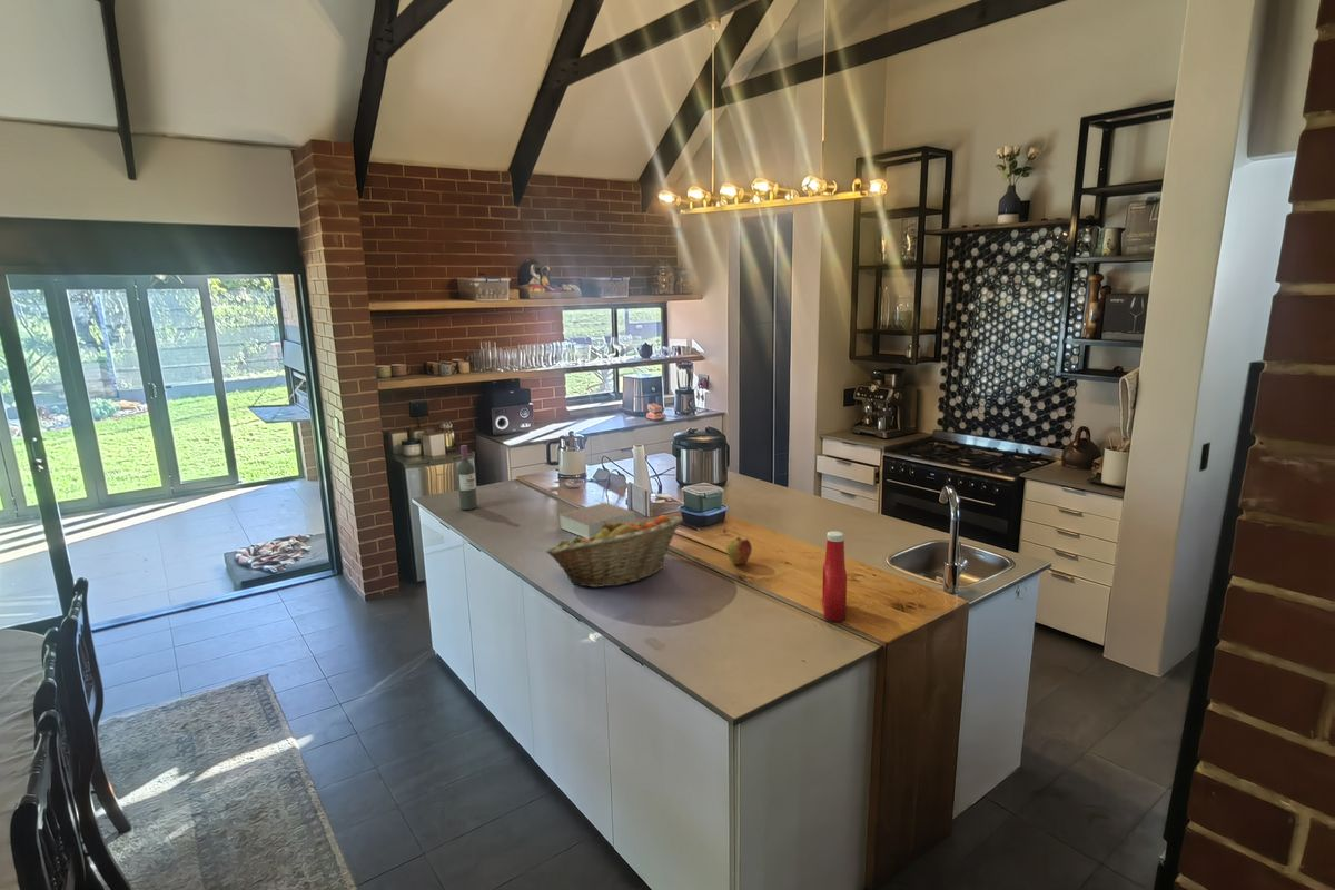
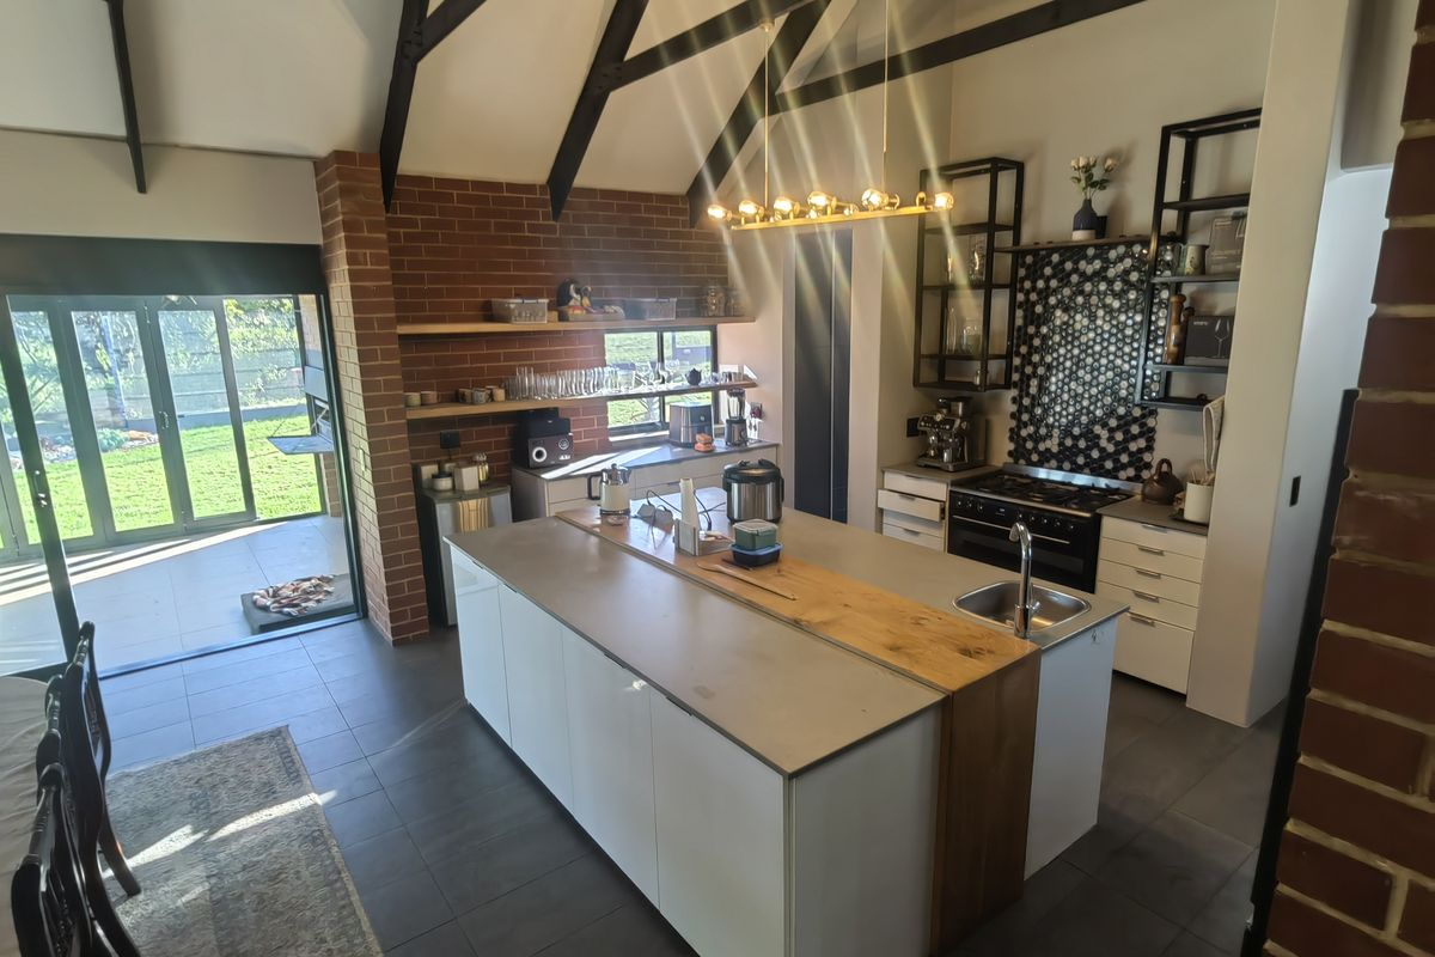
- wine bottle (466, 476)
- soap bottle (834, 573)
- book (597, 520)
- apple (739, 550)
- fruit basket (616, 545)
